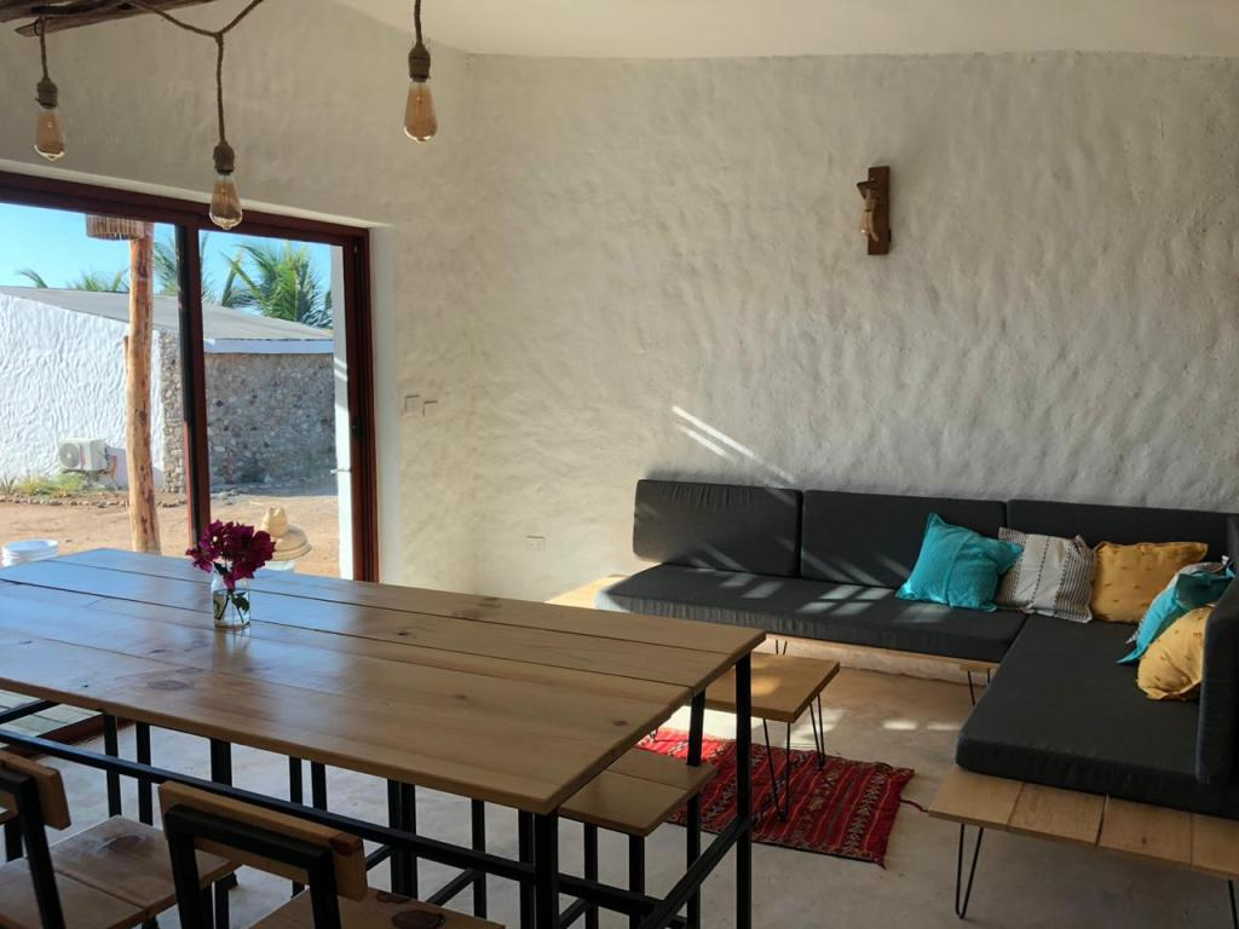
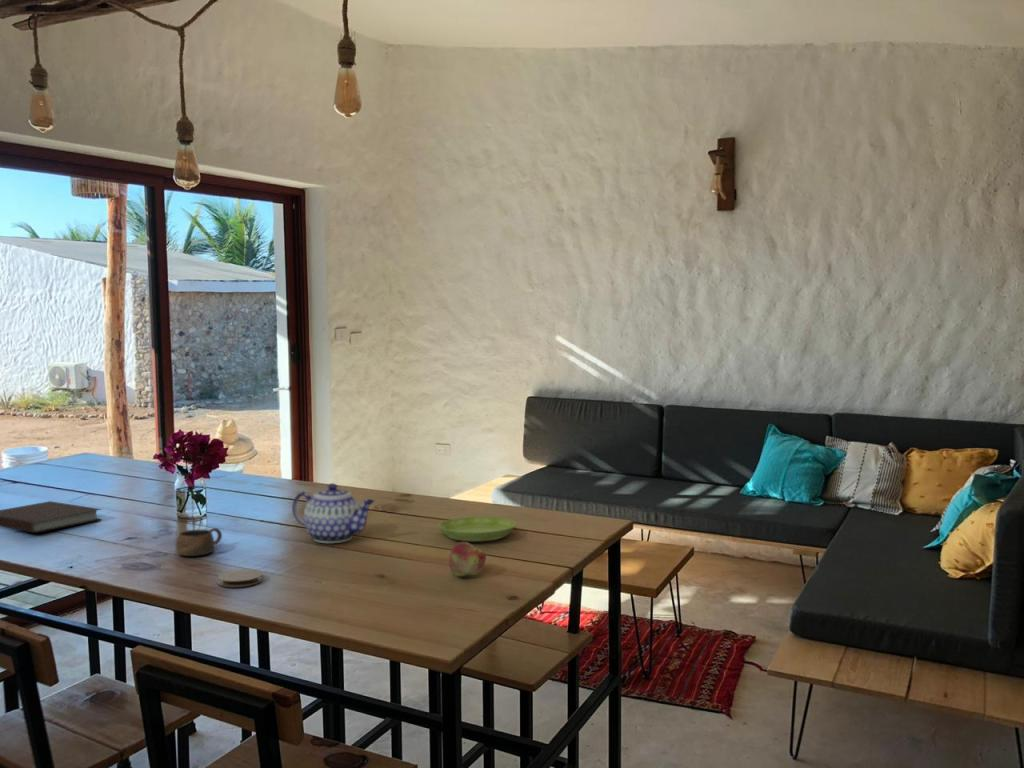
+ saucer (477, 529)
+ cup (201, 541)
+ coaster (240, 578)
+ notebook (42, 516)
+ fruit (467, 559)
+ teapot (332, 511)
